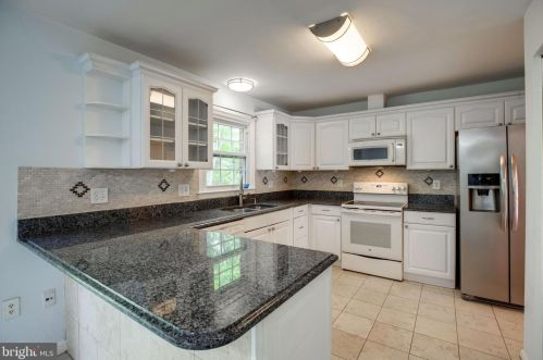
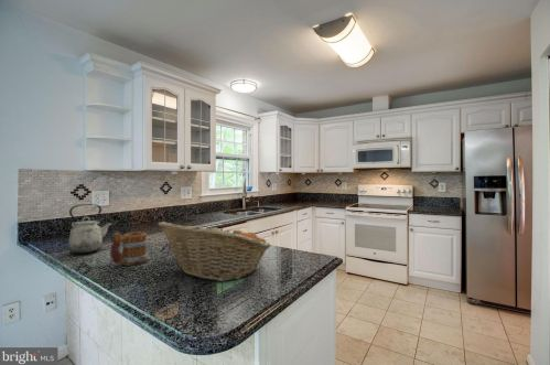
+ kettle (91, 227)
+ fruit basket (214, 244)
+ mug (129, 246)
